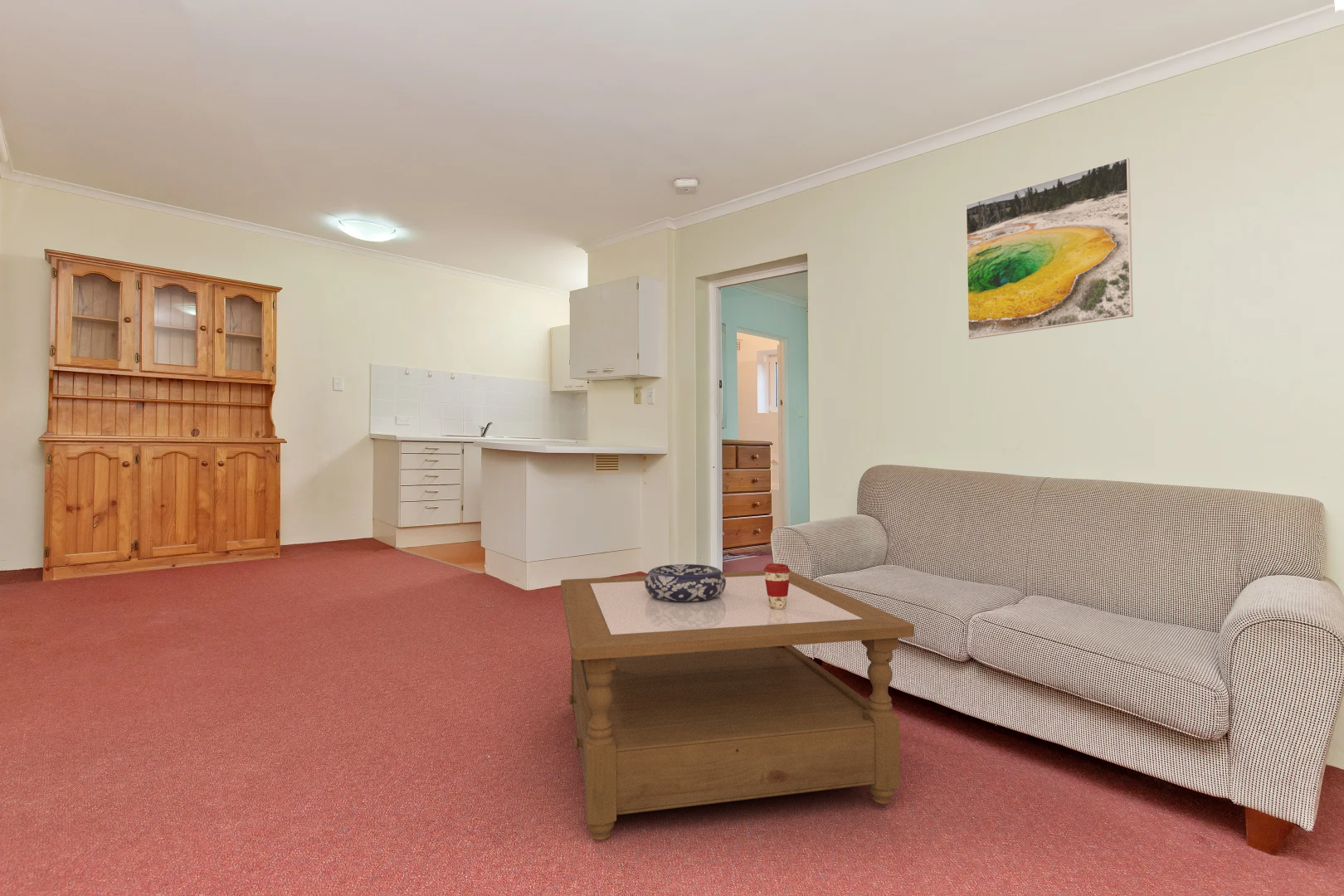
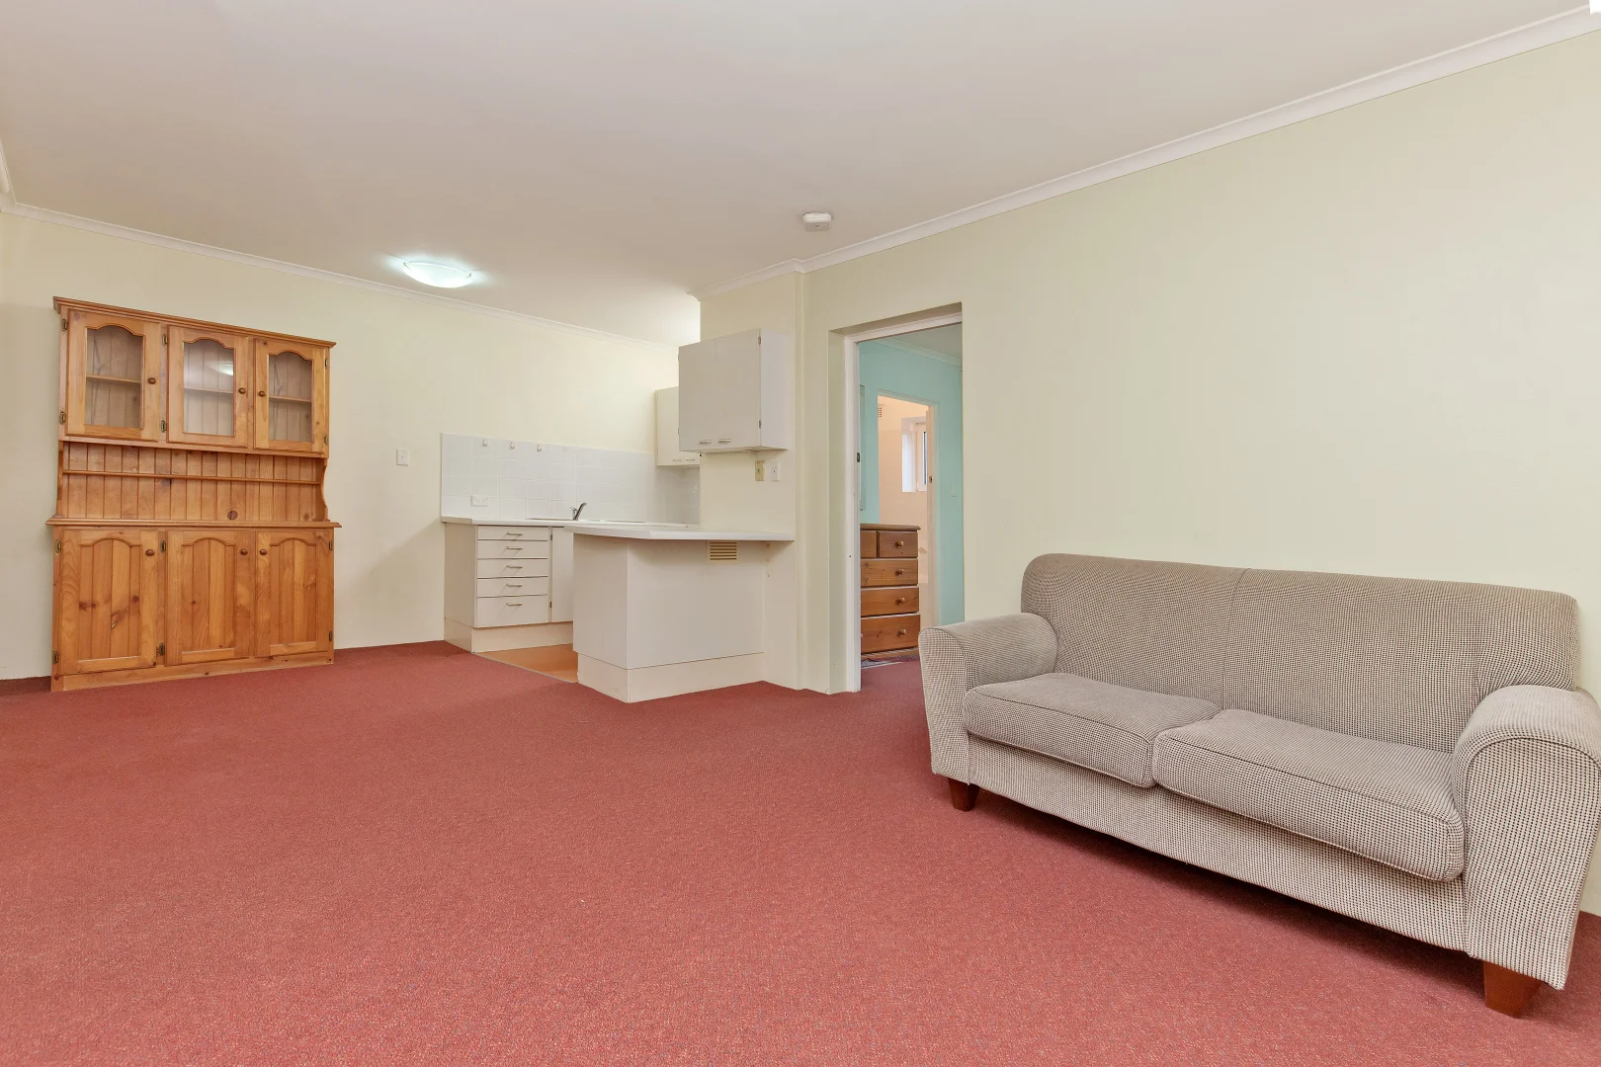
- coffee table (709, 674)
- coffee cup (777, 585)
- decorative bowl (684, 582)
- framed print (1042, 256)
